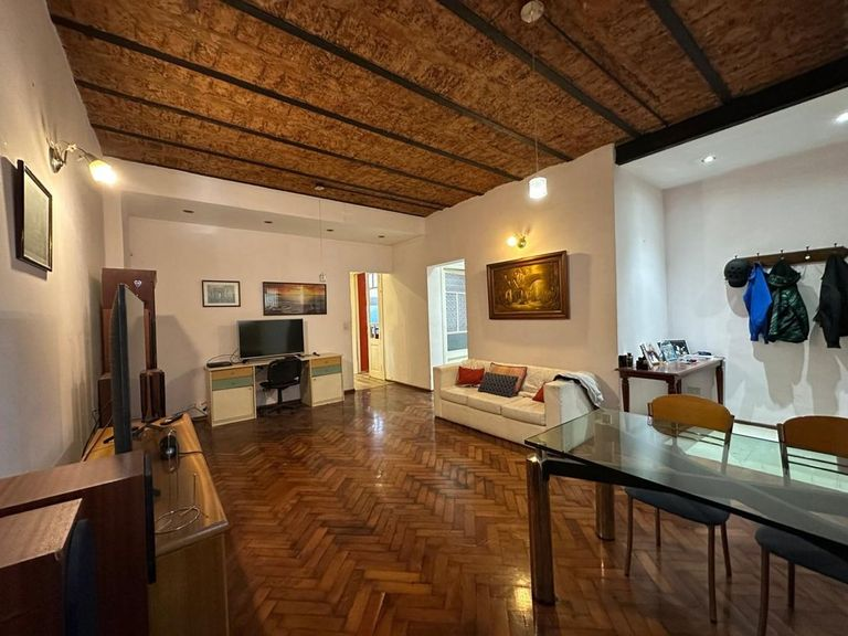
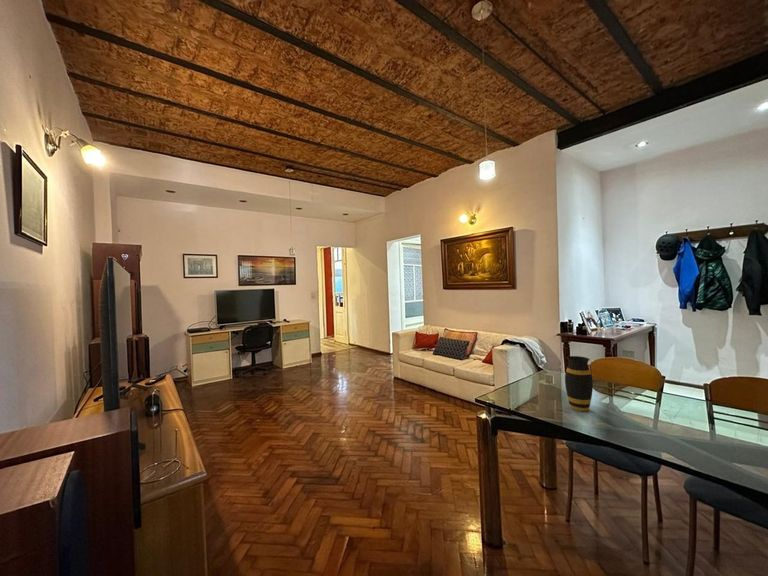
+ vase (578, 383)
